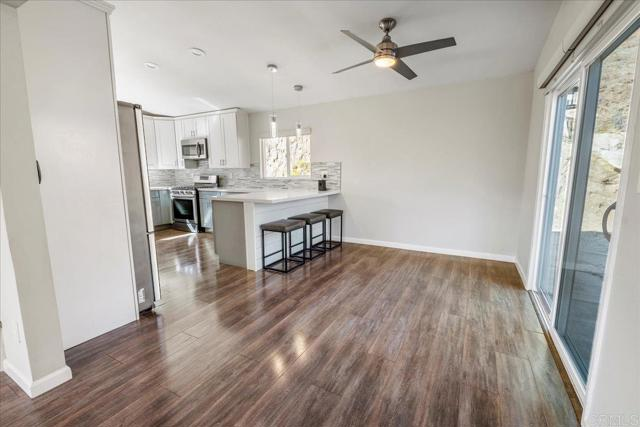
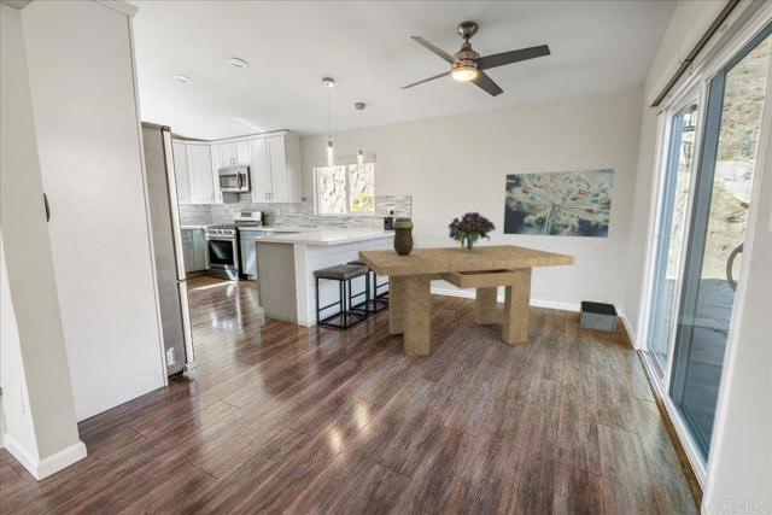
+ bouquet (469, 232)
+ storage bin (597, 315)
+ decorative urn (403, 235)
+ dining table (461, 288)
+ wall art (554, 204)
